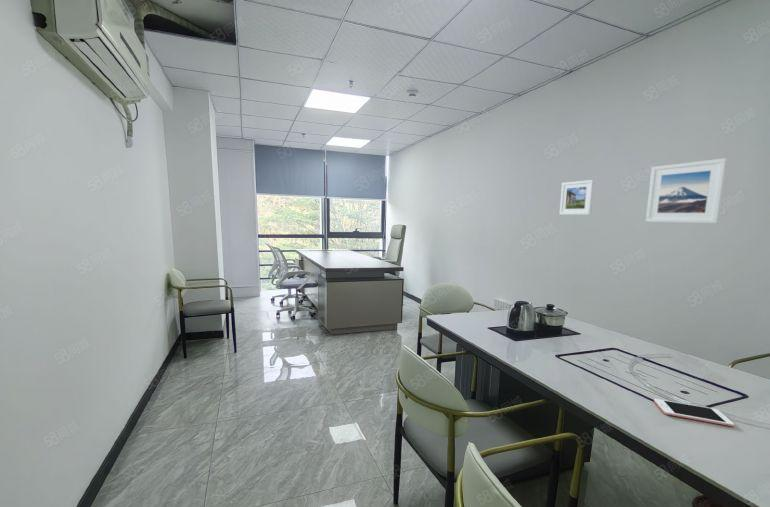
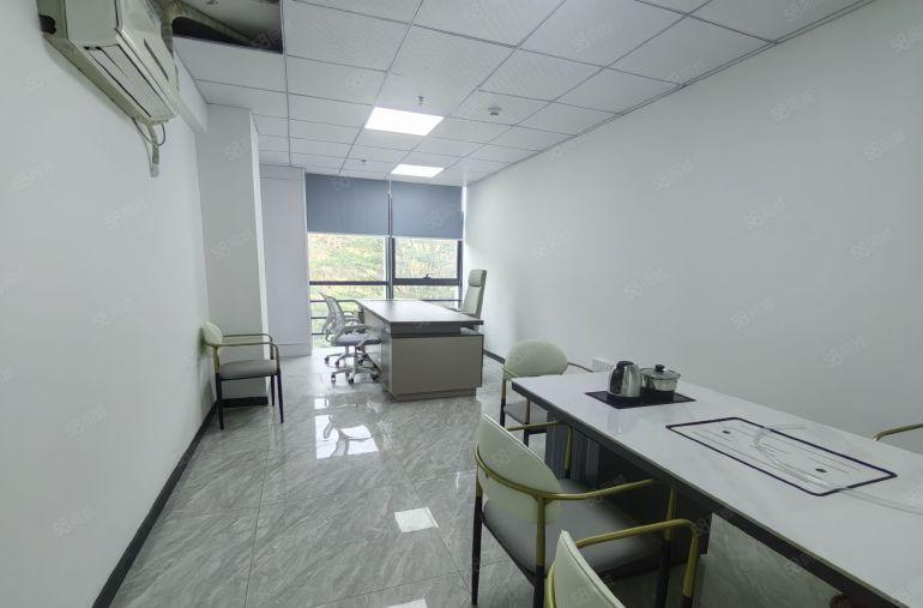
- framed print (575, 198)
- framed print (682, 193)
- cell phone (691, 411)
